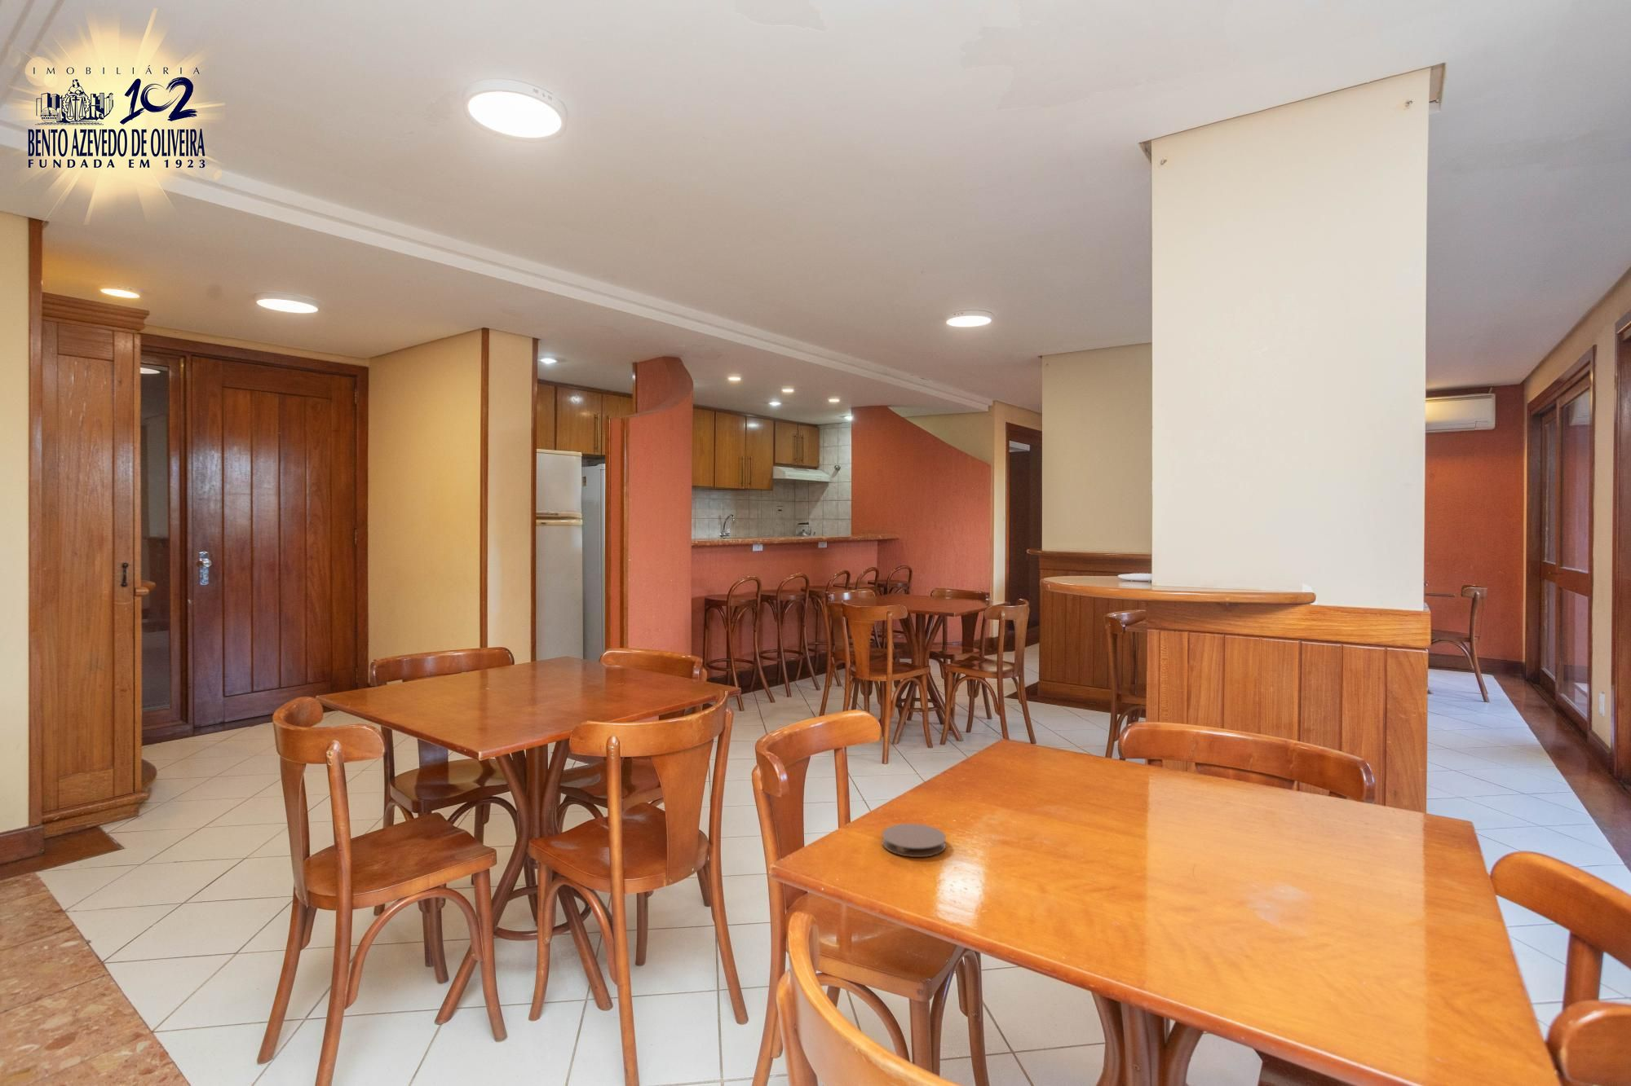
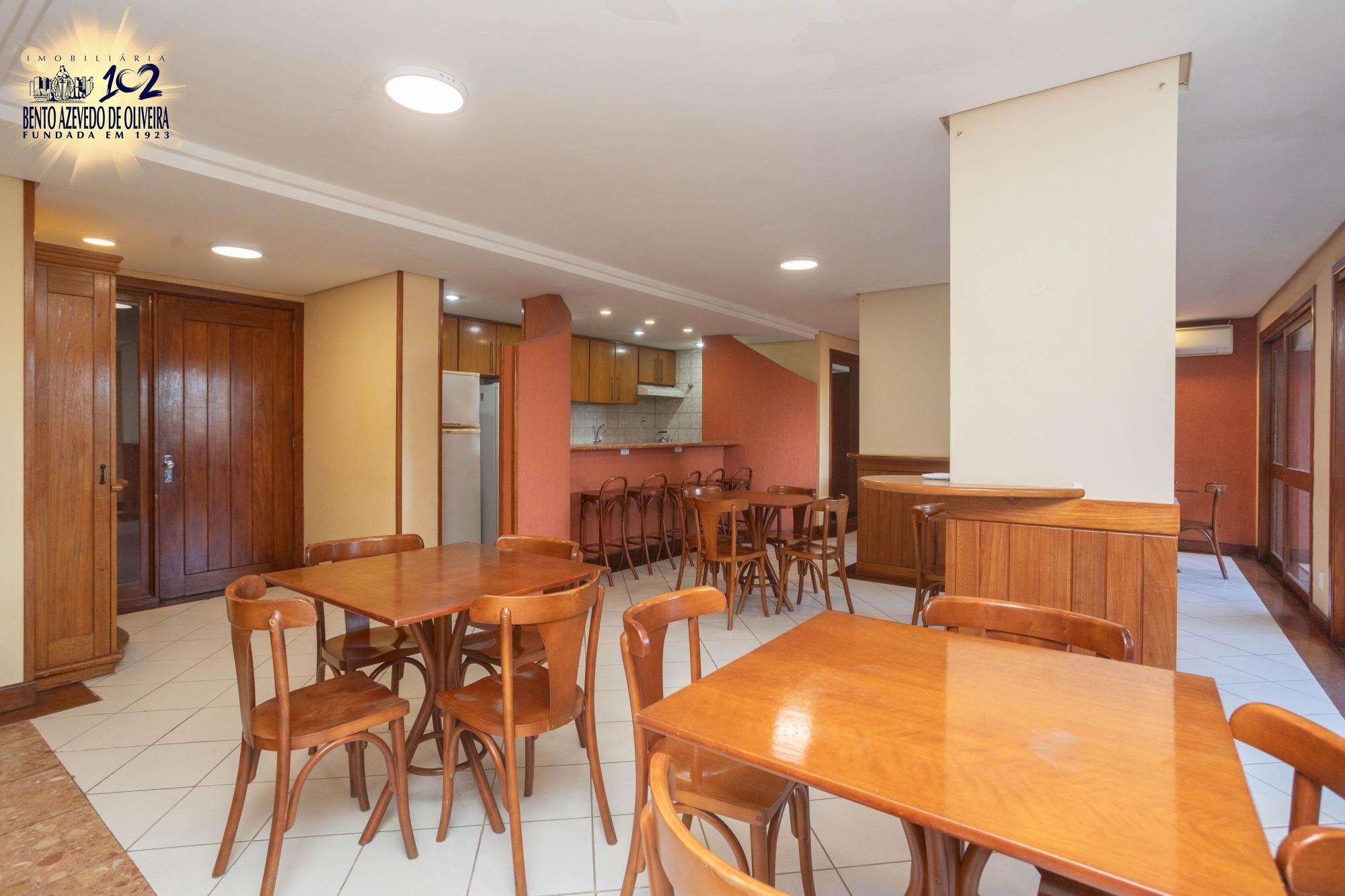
- coaster (913, 839)
